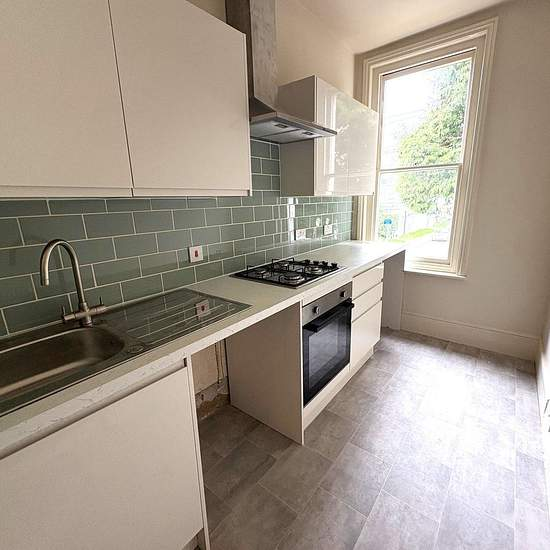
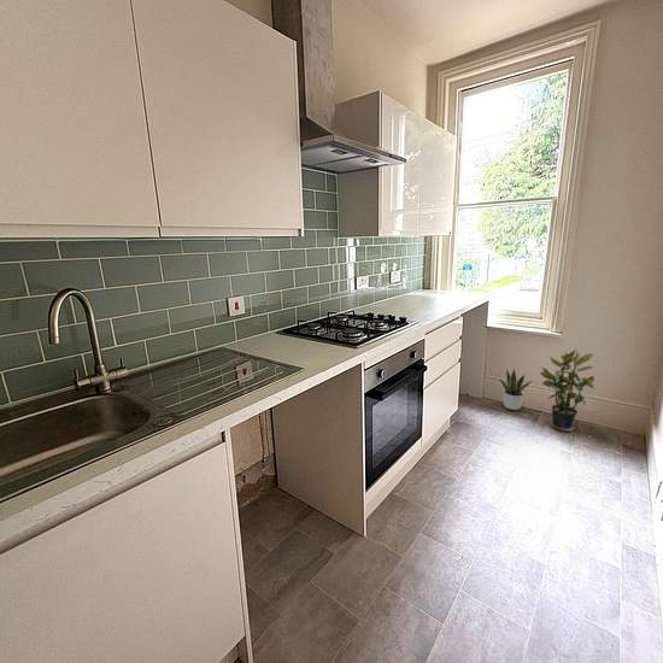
+ potted plant (564, 388)
+ potted plant (515, 387)
